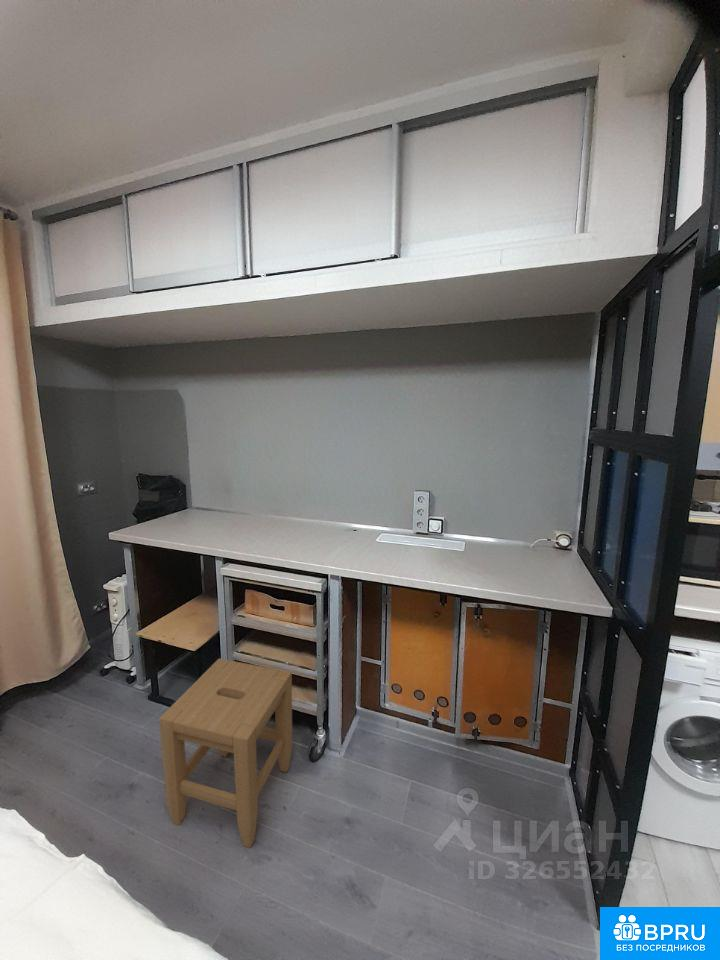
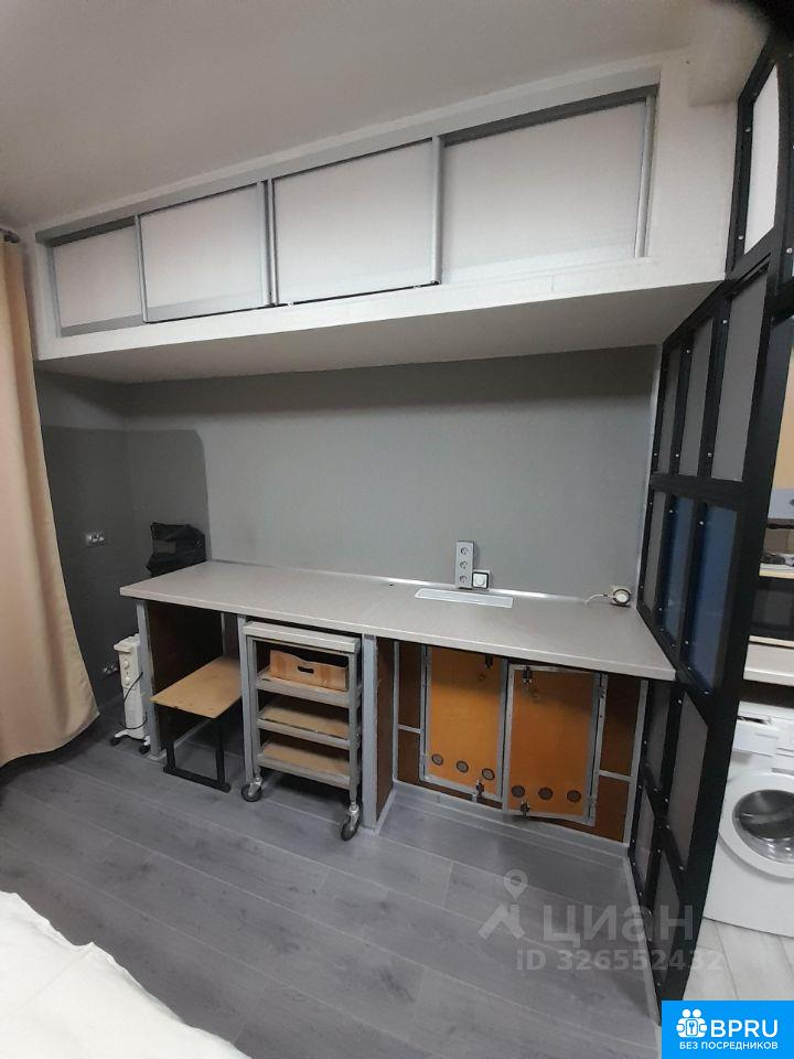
- stool (233, 744)
